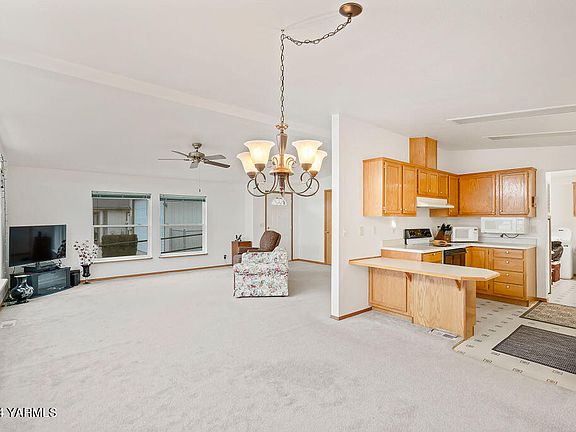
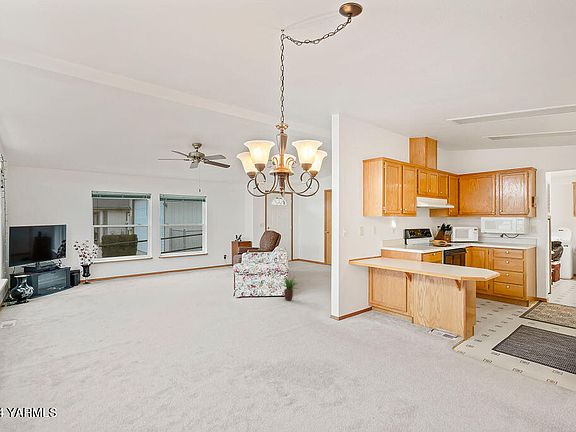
+ potted plant (290, 287)
